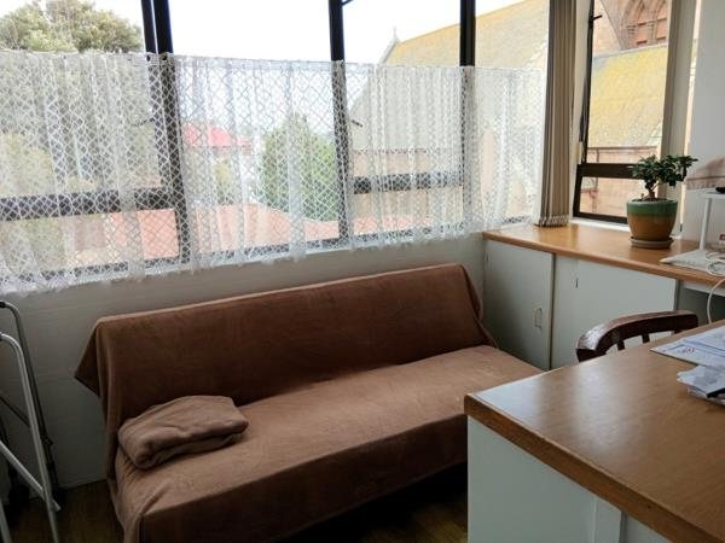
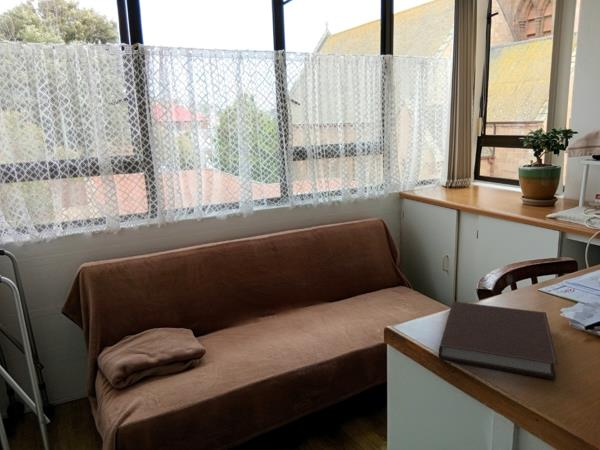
+ notebook (495, 334)
